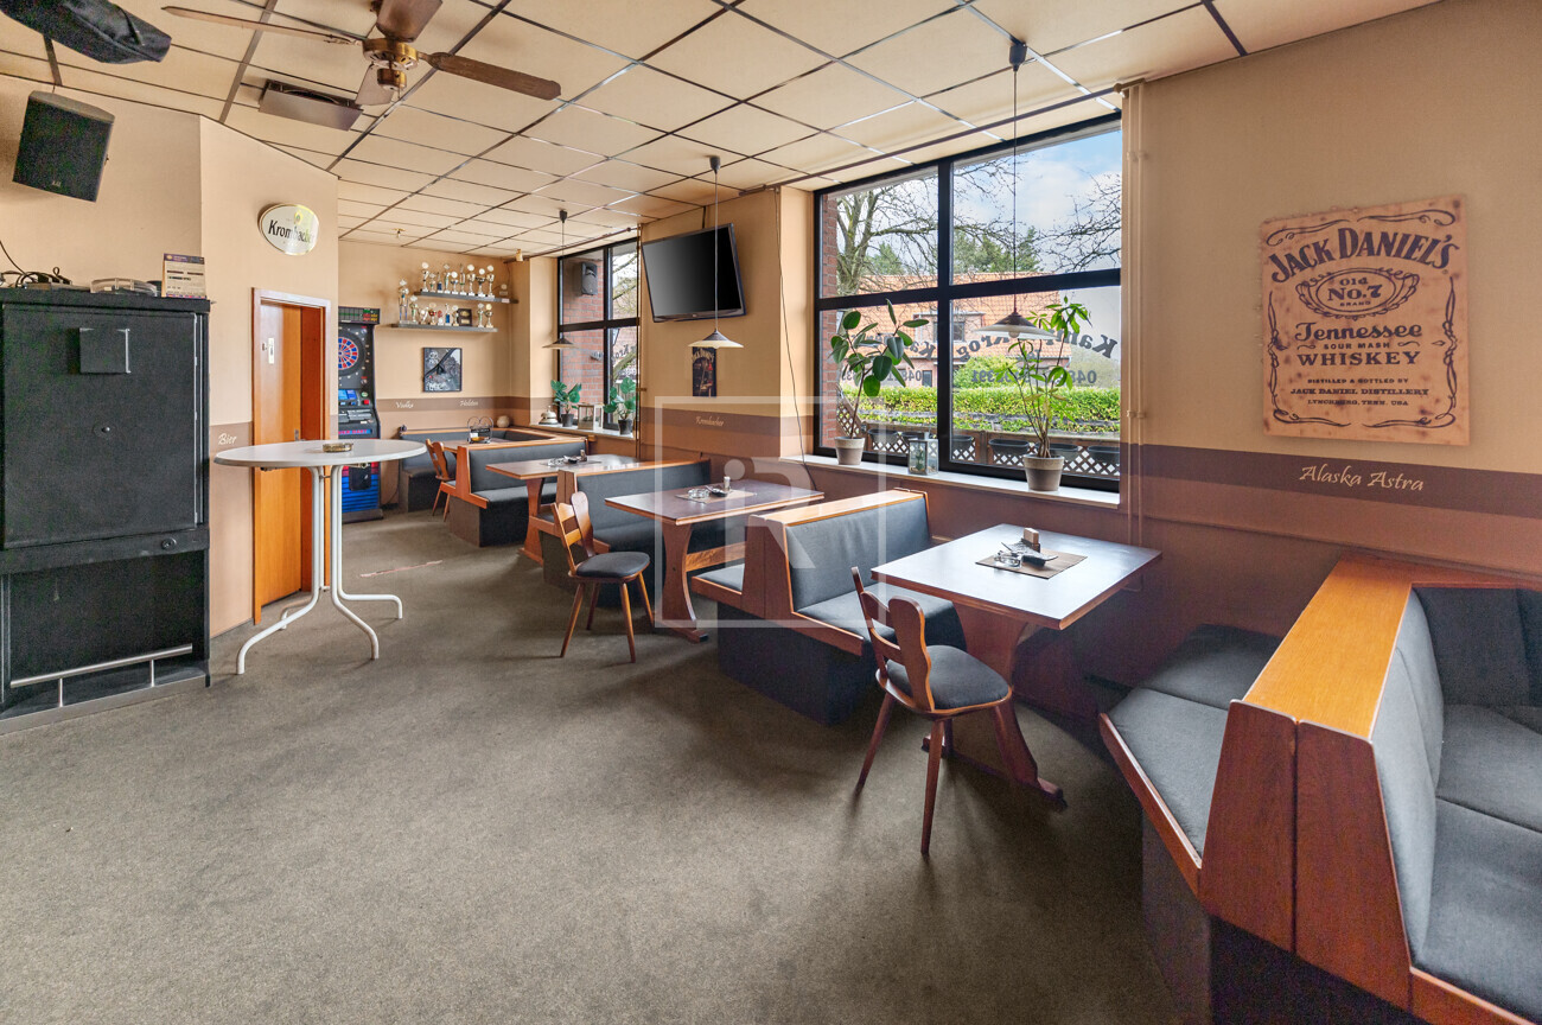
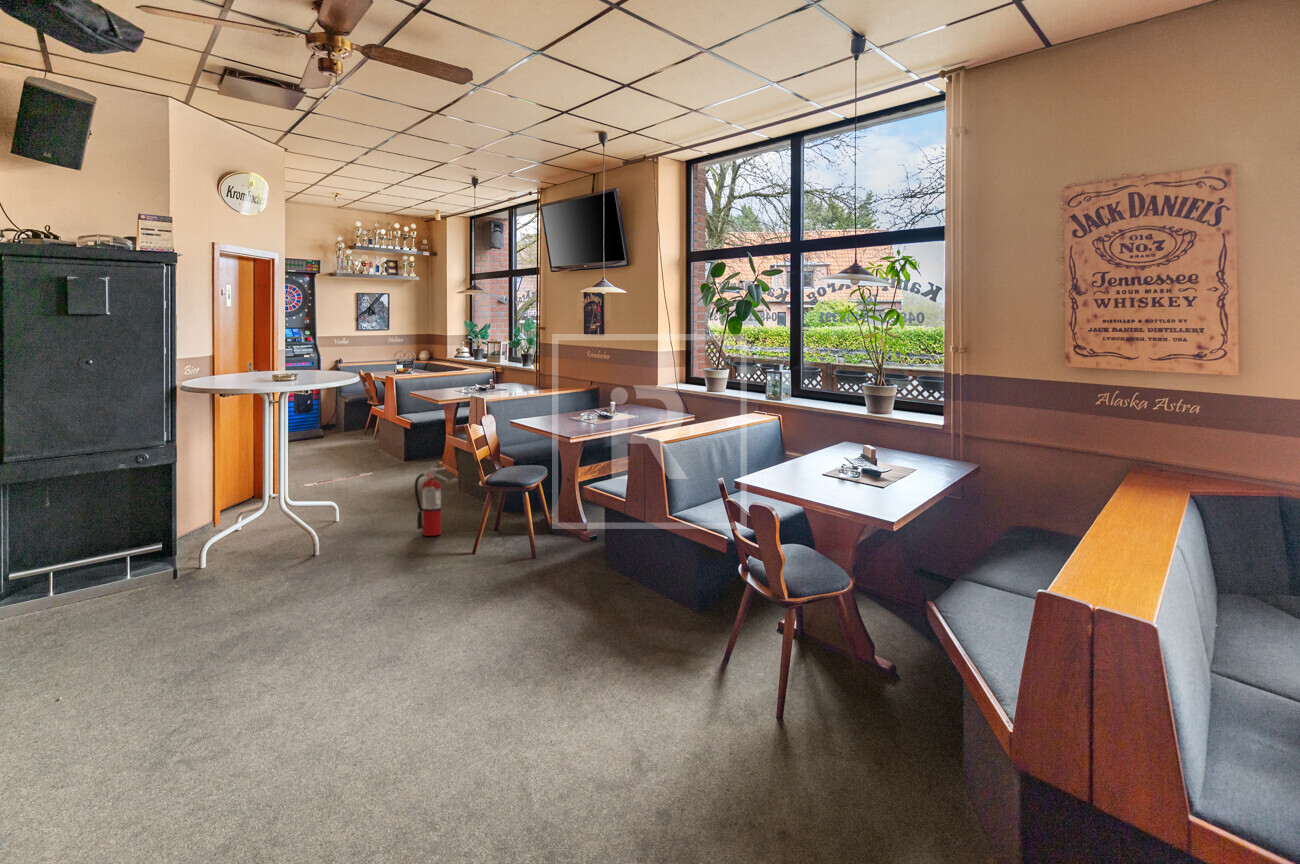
+ fire extinguisher (431, 499)
